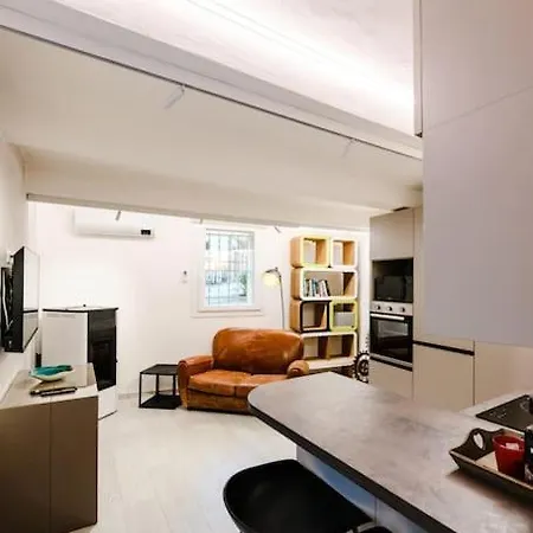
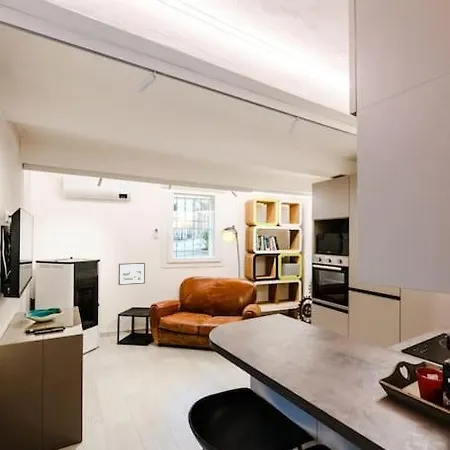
+ picture frame (132, 273)
